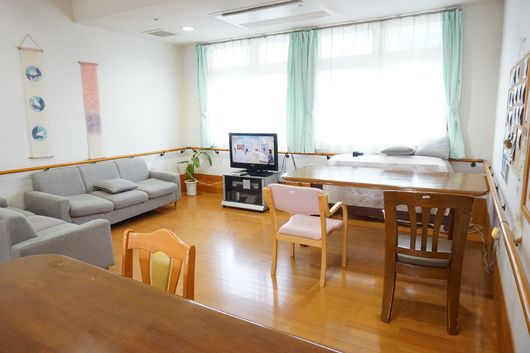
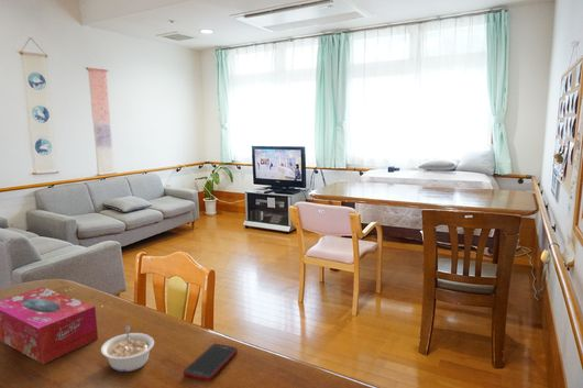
+ legume (127, 351)
+ tissue box (42, 321)
+ cell phone (211, 361)
